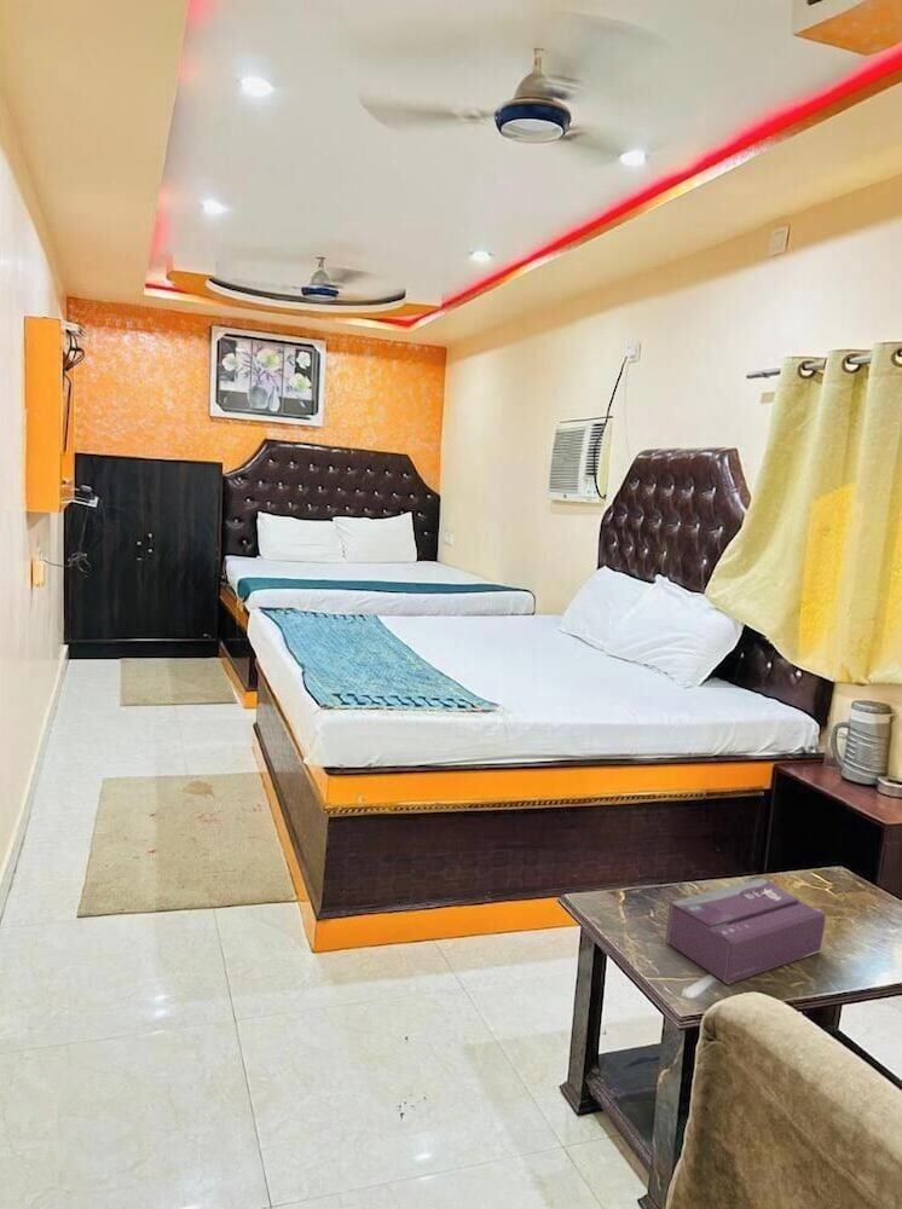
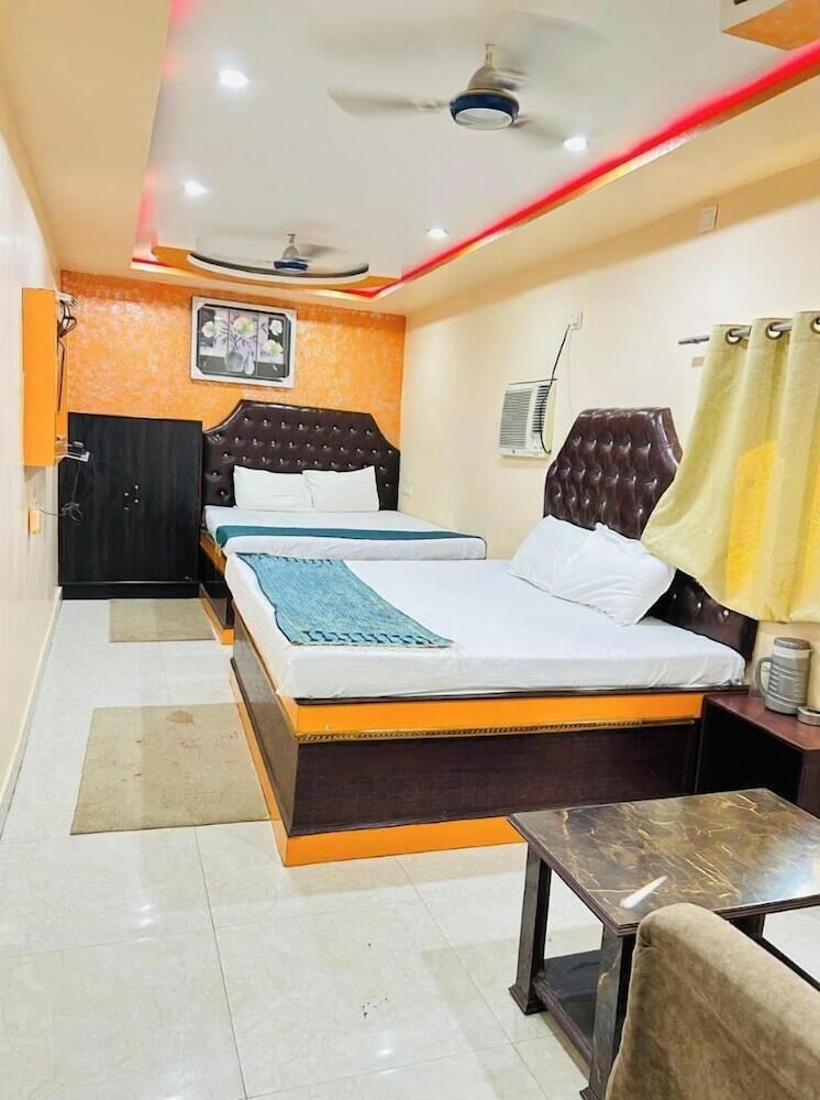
- tissue box (745, 926)
